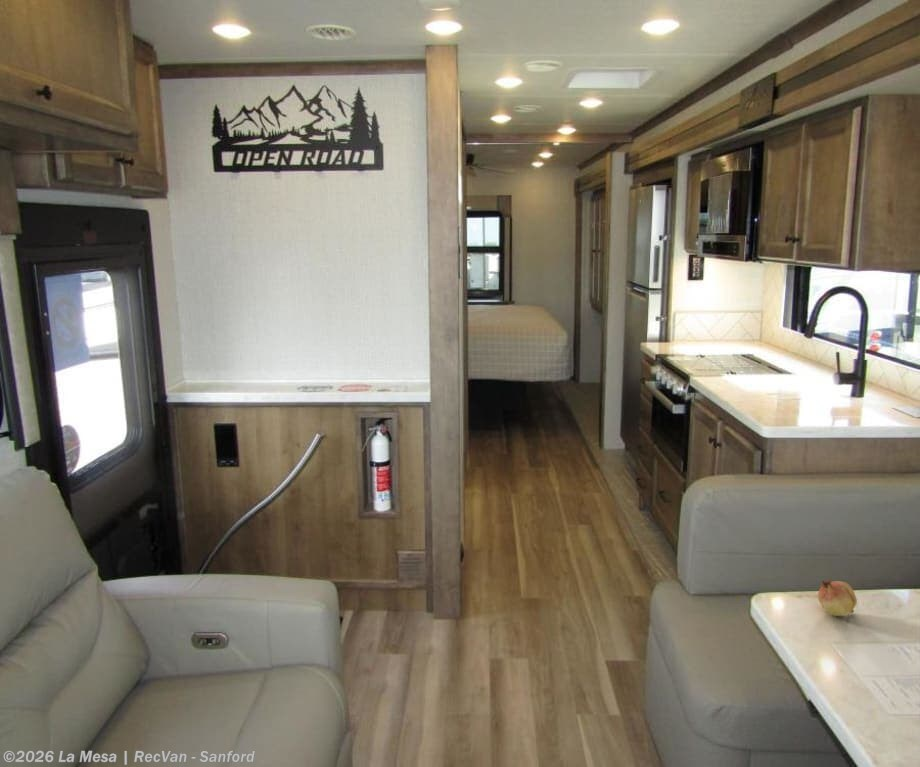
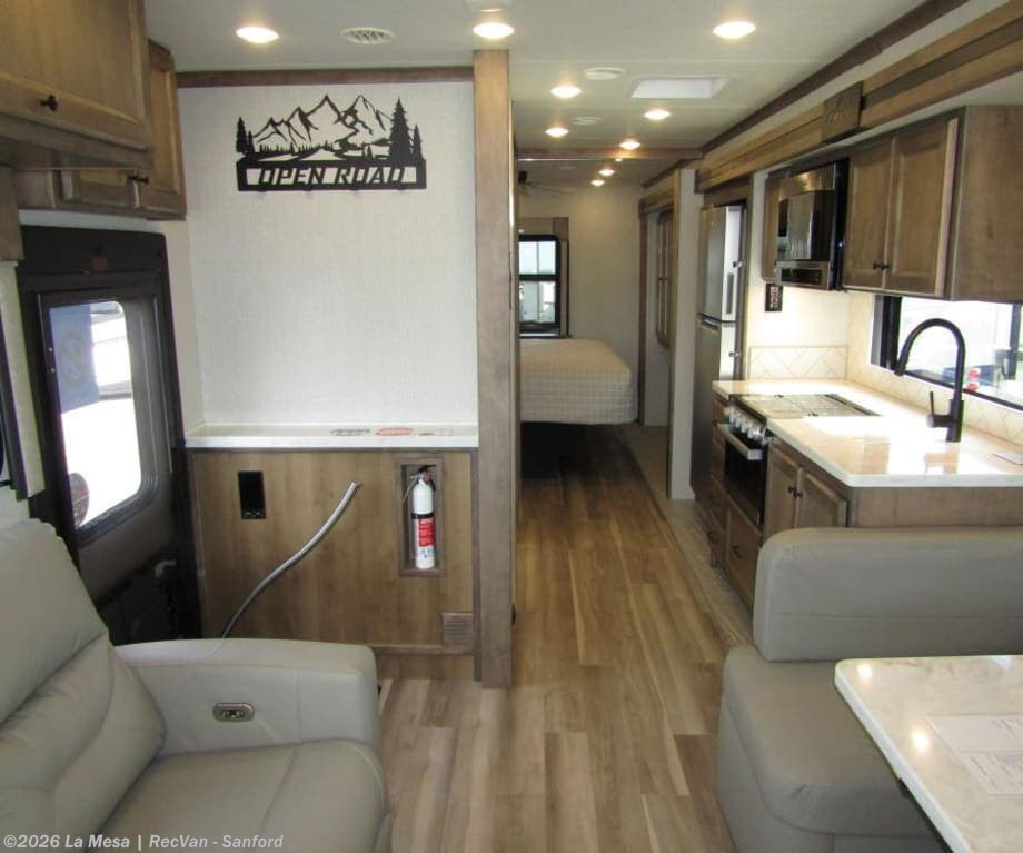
- fruit (837, 596)
